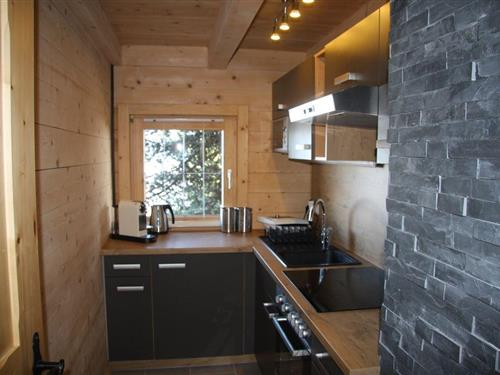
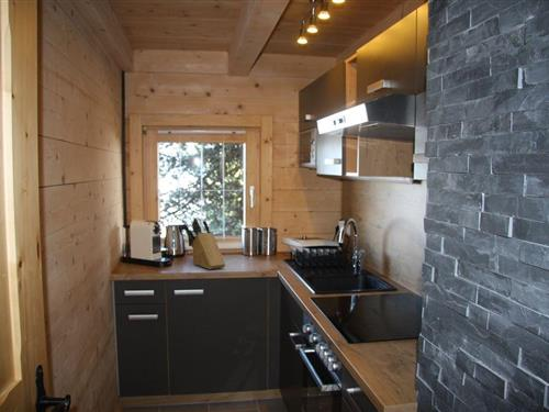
+ knife block (205, 242)
